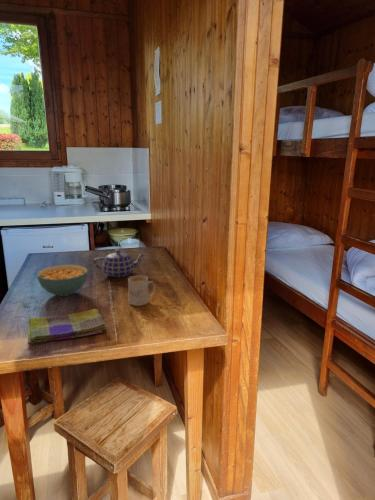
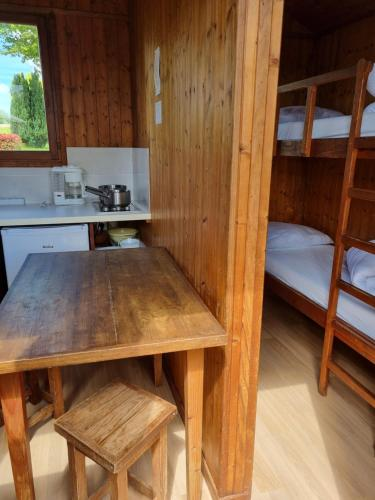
- dish towel (67, 324)
- cereal bowl (63, 282)
- mug (142, 290)
- teapot (120, 262)
